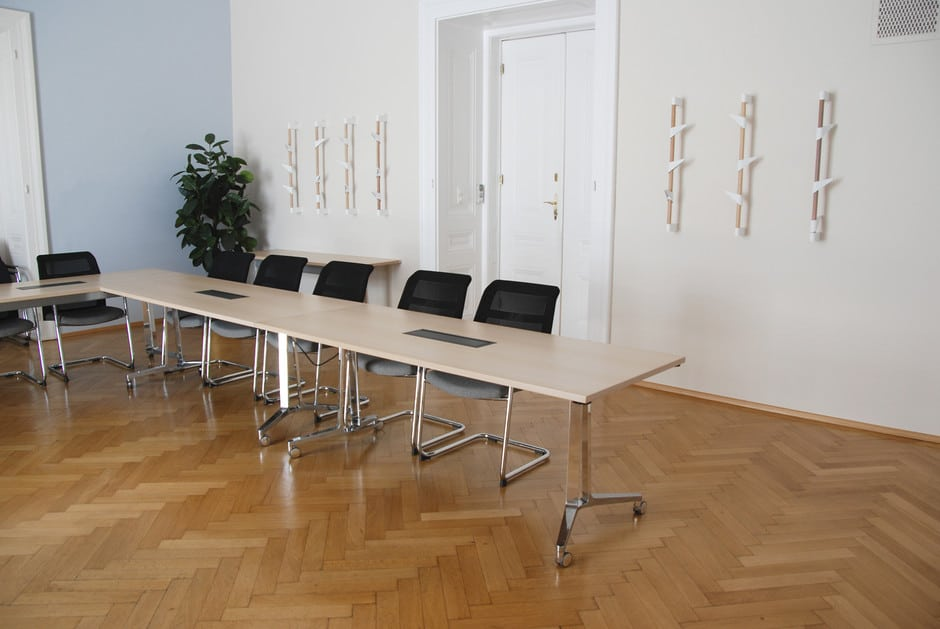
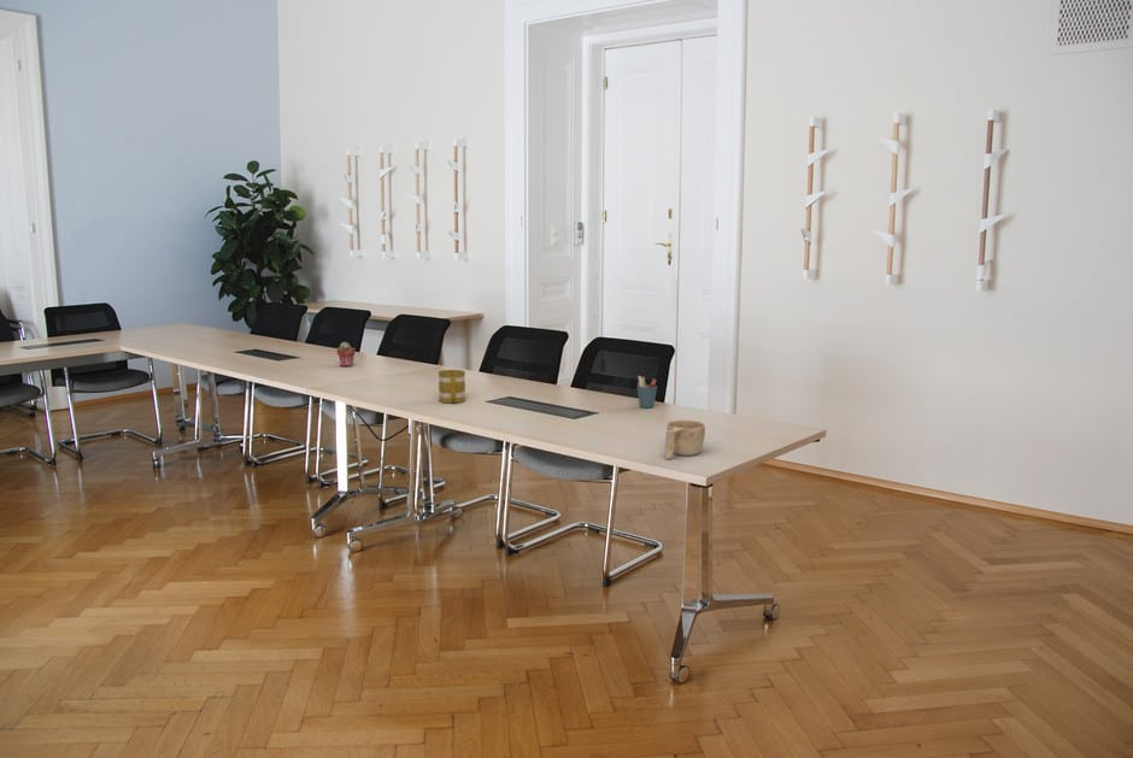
+ cup (680, 439)
+ mug (452, 387)
+ potted succulent (346, 353)
+ pen holder (646, 390)
